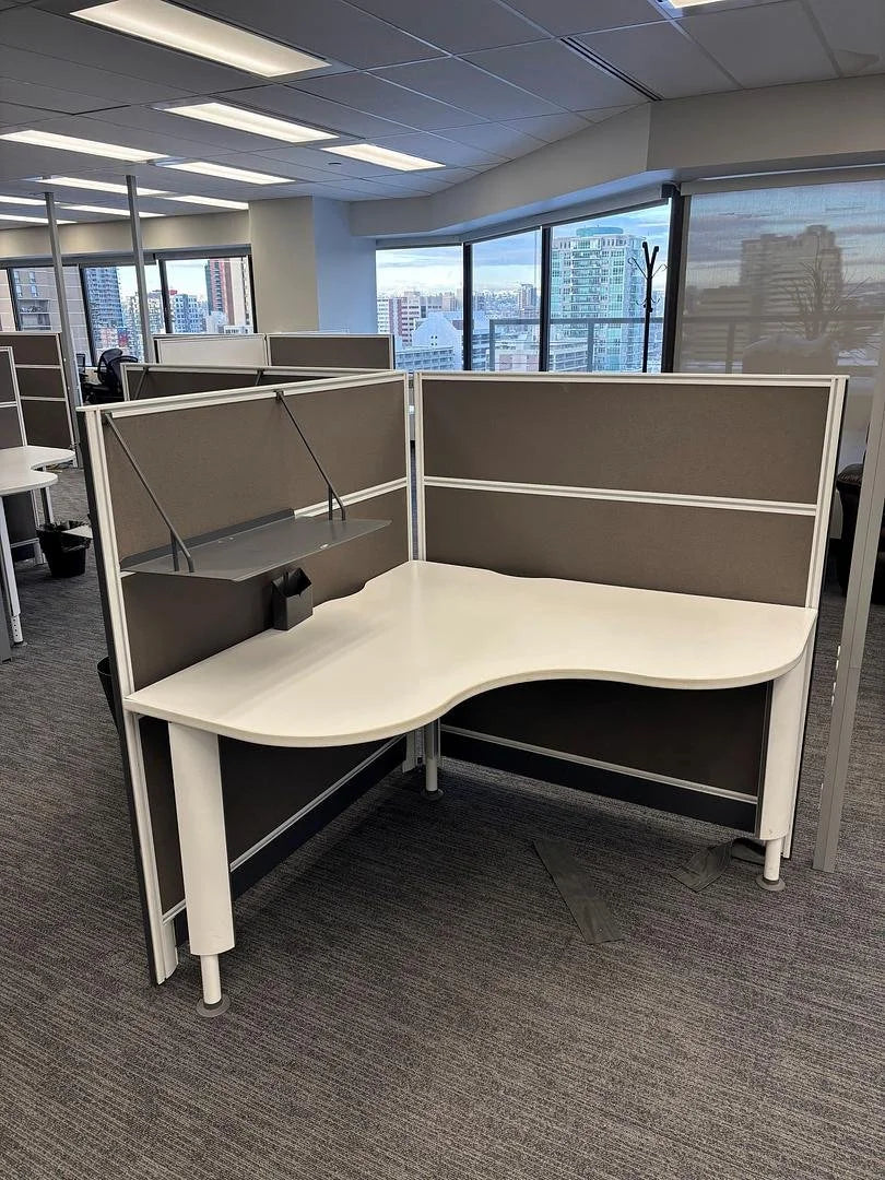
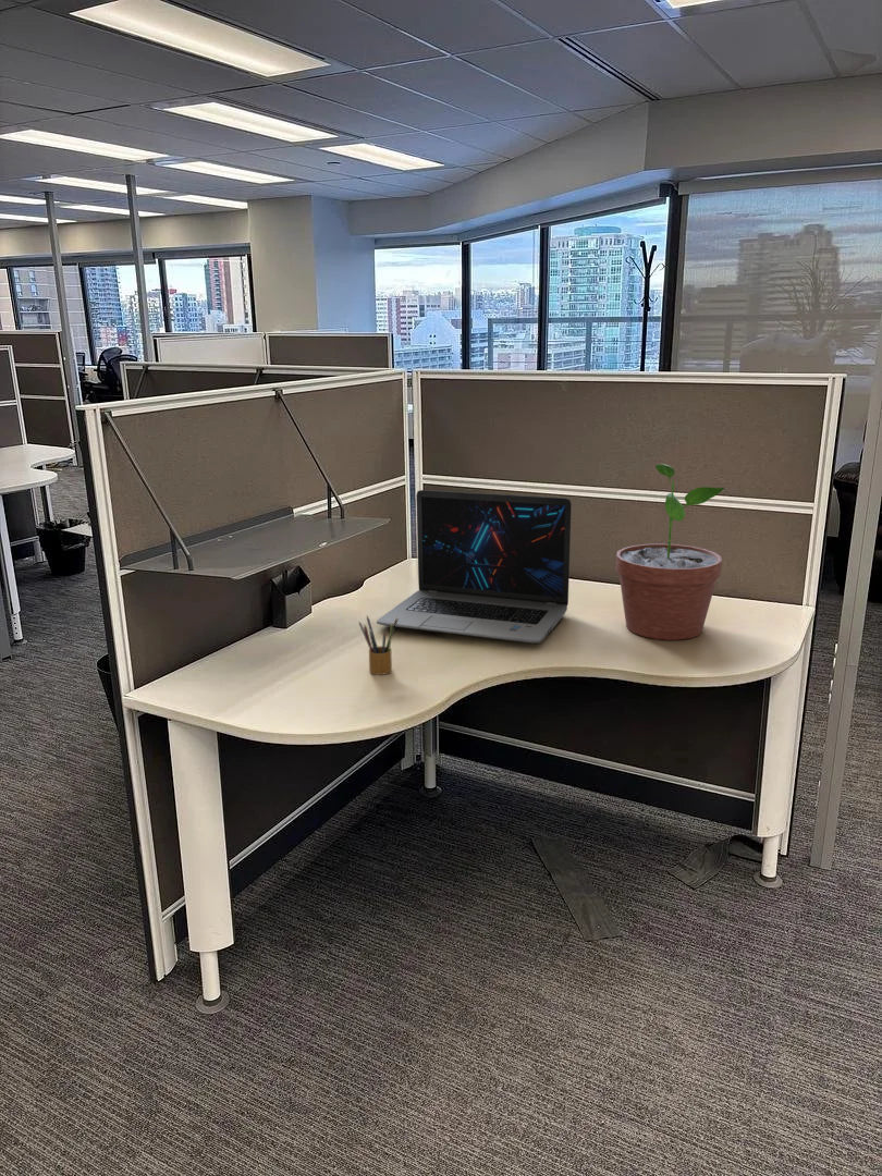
+ potted plant (669, 544)
+ laptop (474, 563)
+ pencil box (382, 644)
